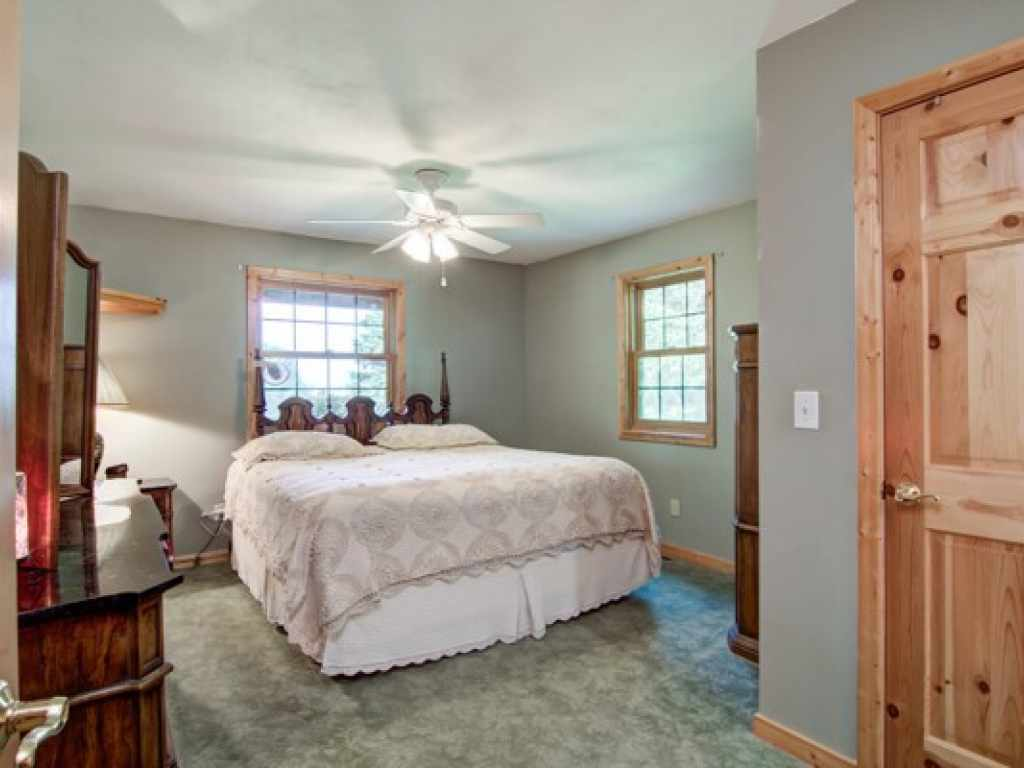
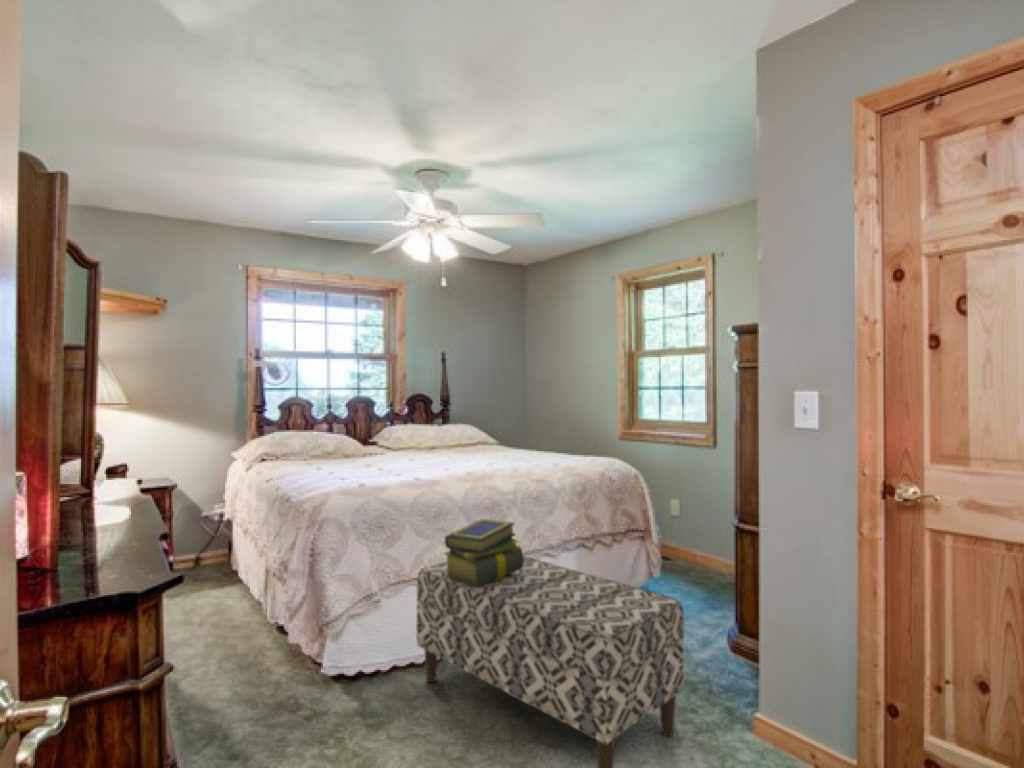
+ bench (539, 643)
+ stack of books (483, 550)
